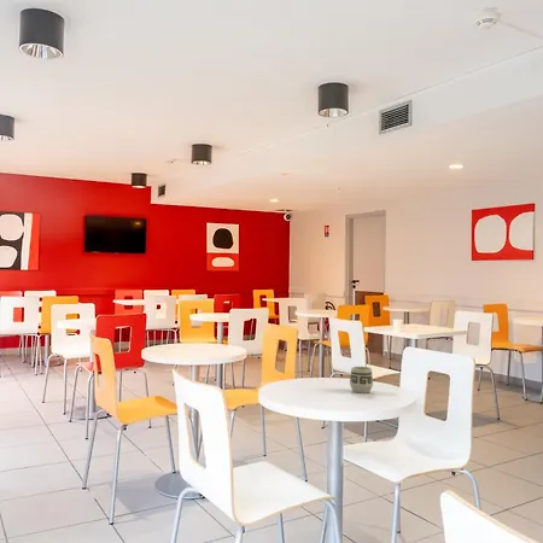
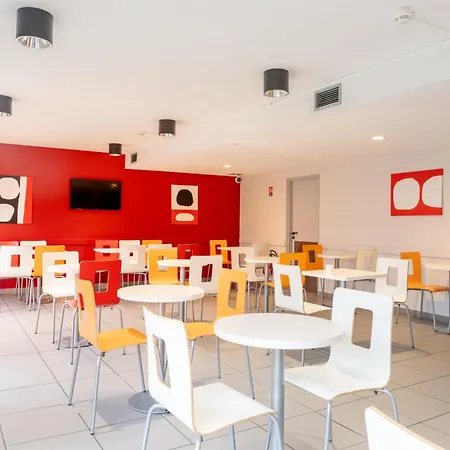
- cup (361, 379)
